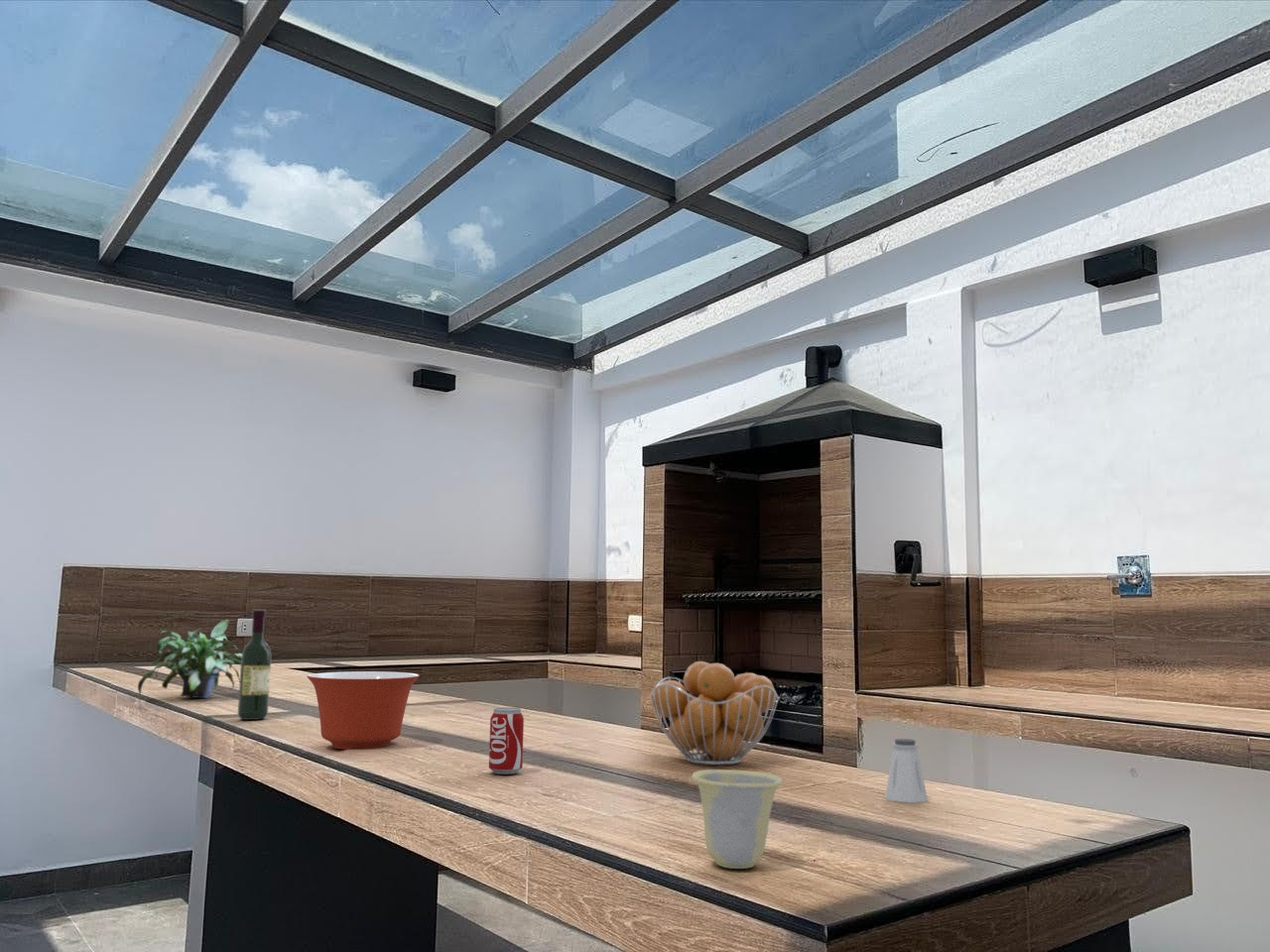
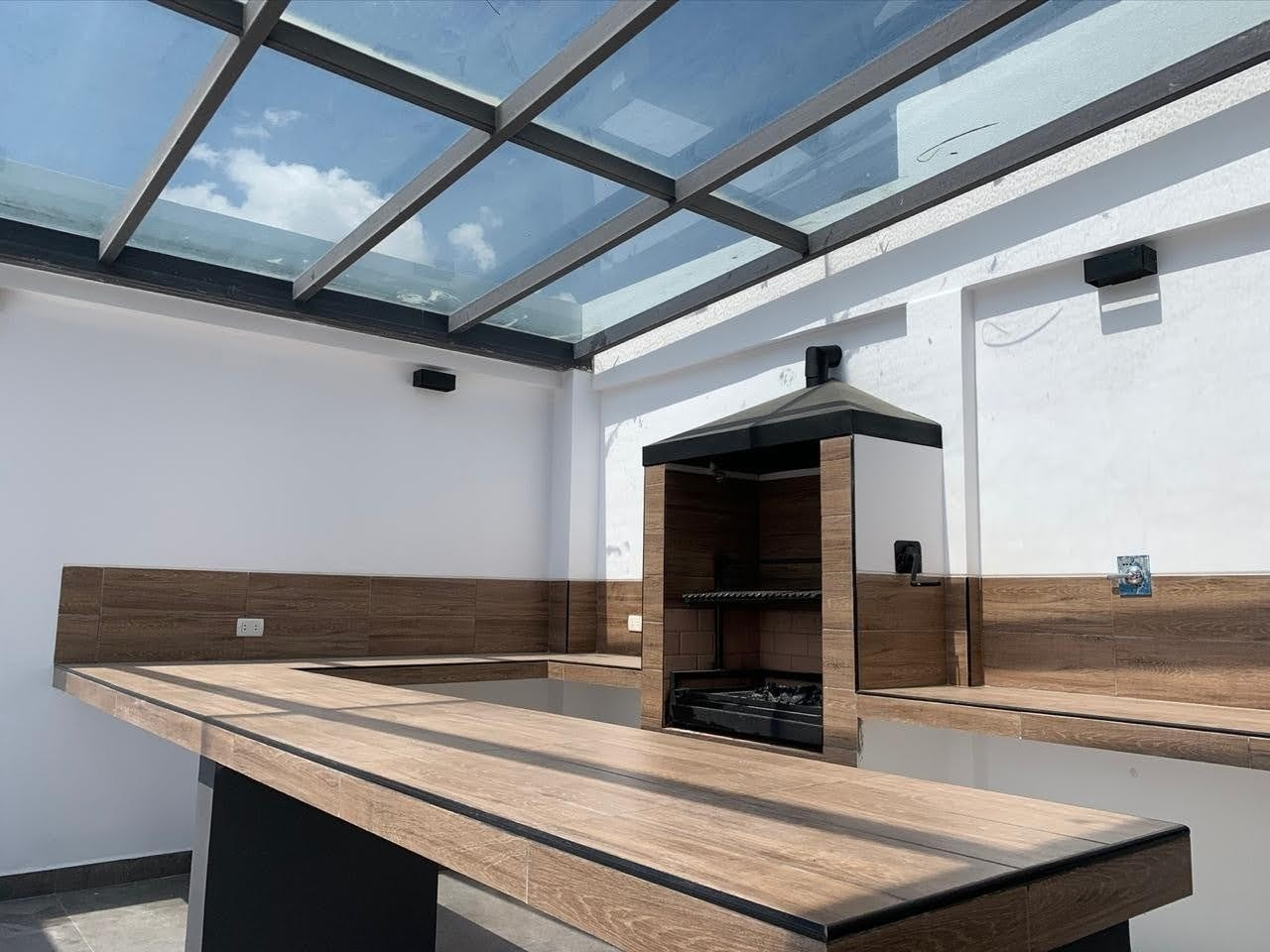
- fruit basket (713, 710)
- beverage can (506, 740)
- cup (736, 819)
- potted plant (204, 657)
- saltshaker (905, 769)
- mixing bowl (362, 710)
- wine bottle (256, 663)
